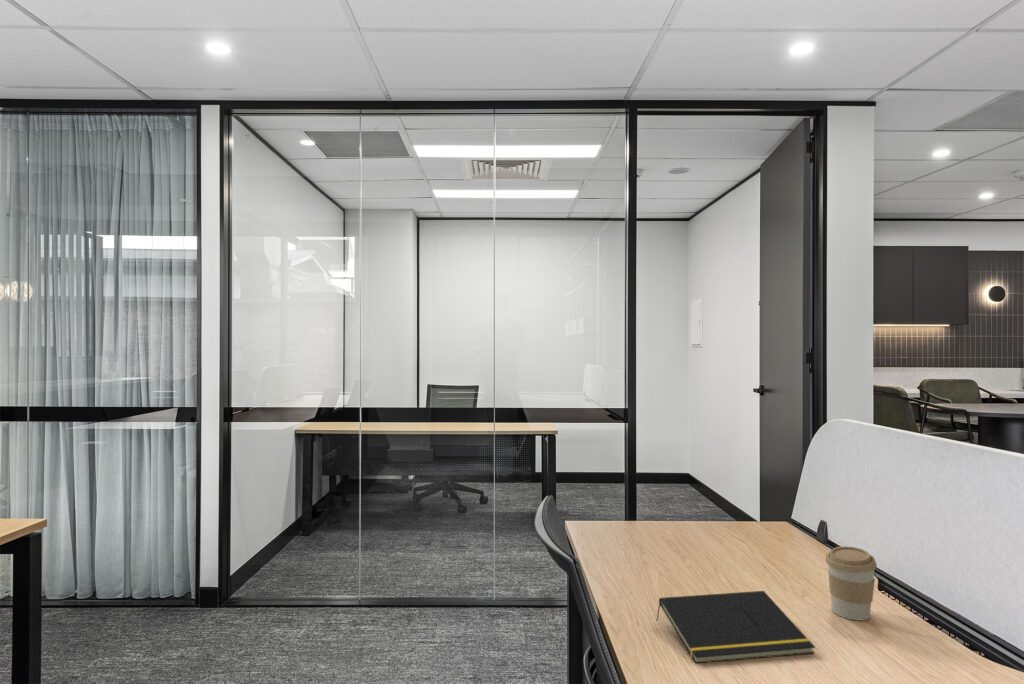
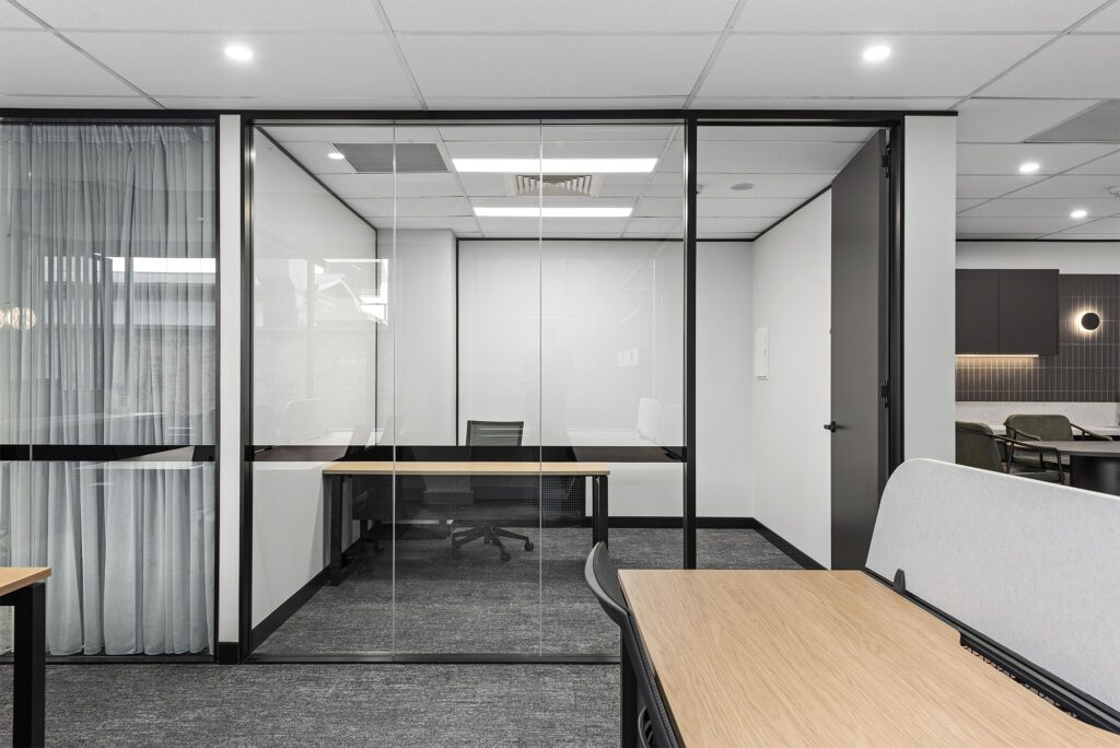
- coffee cup (850, 581)
- notepad (732, 624)
